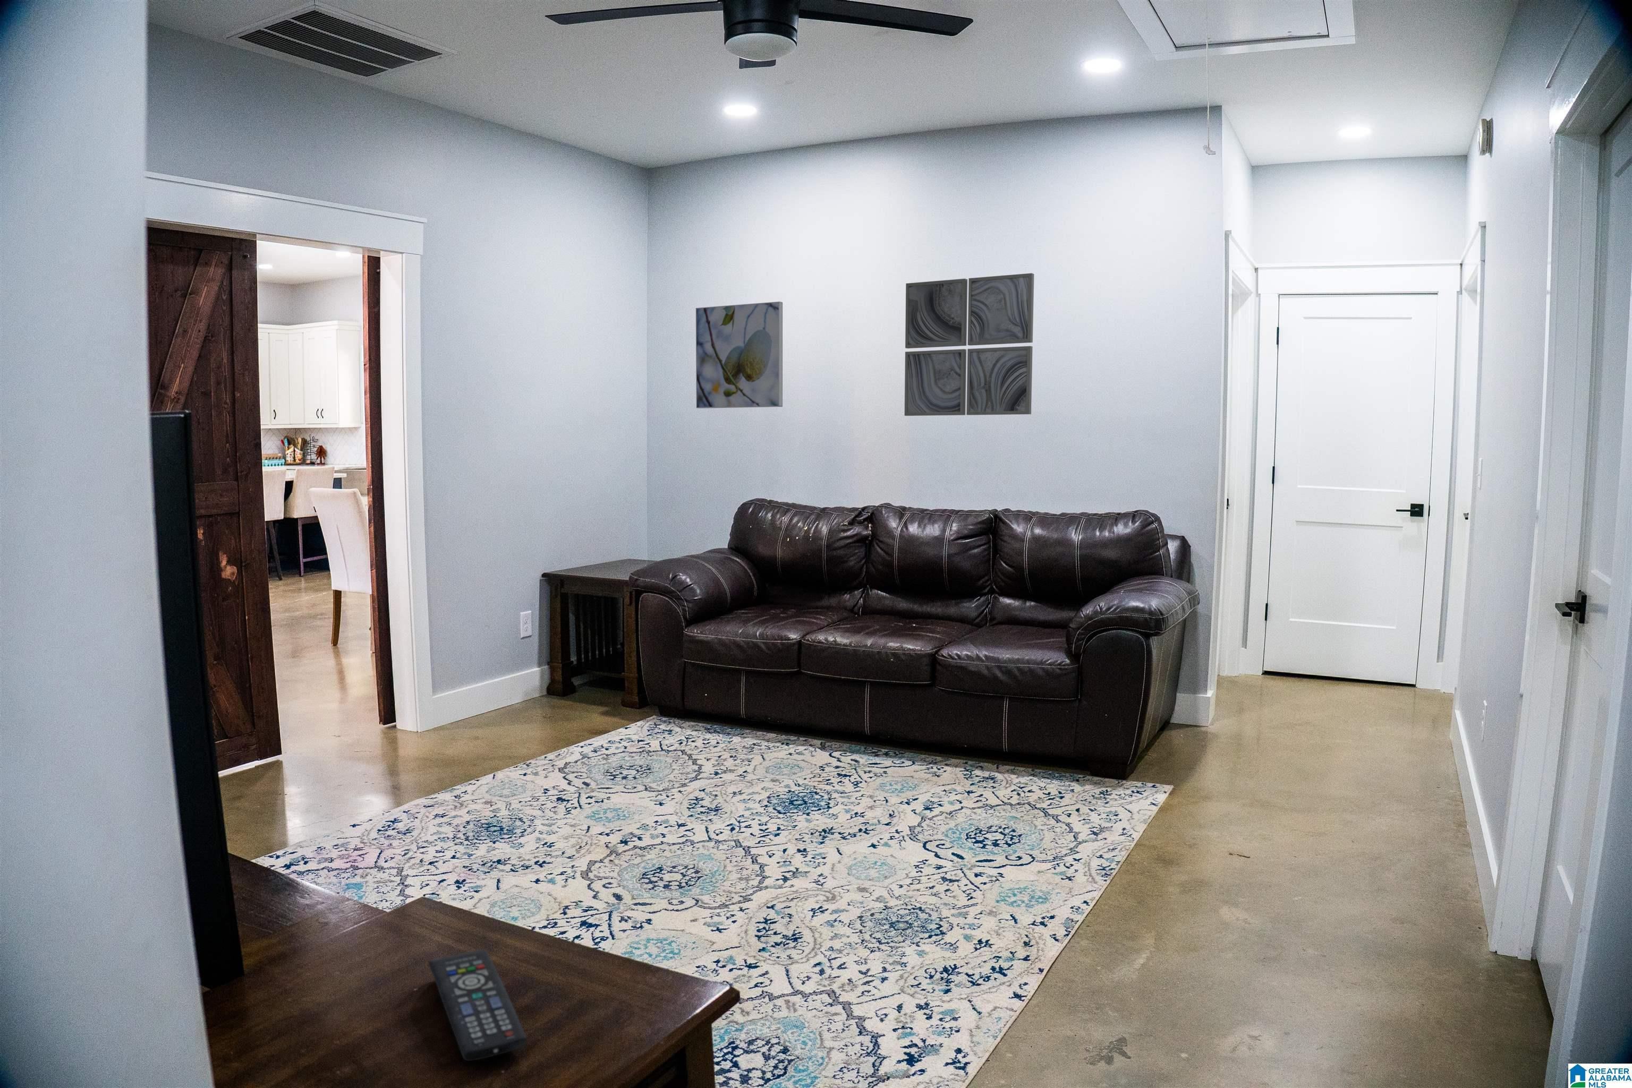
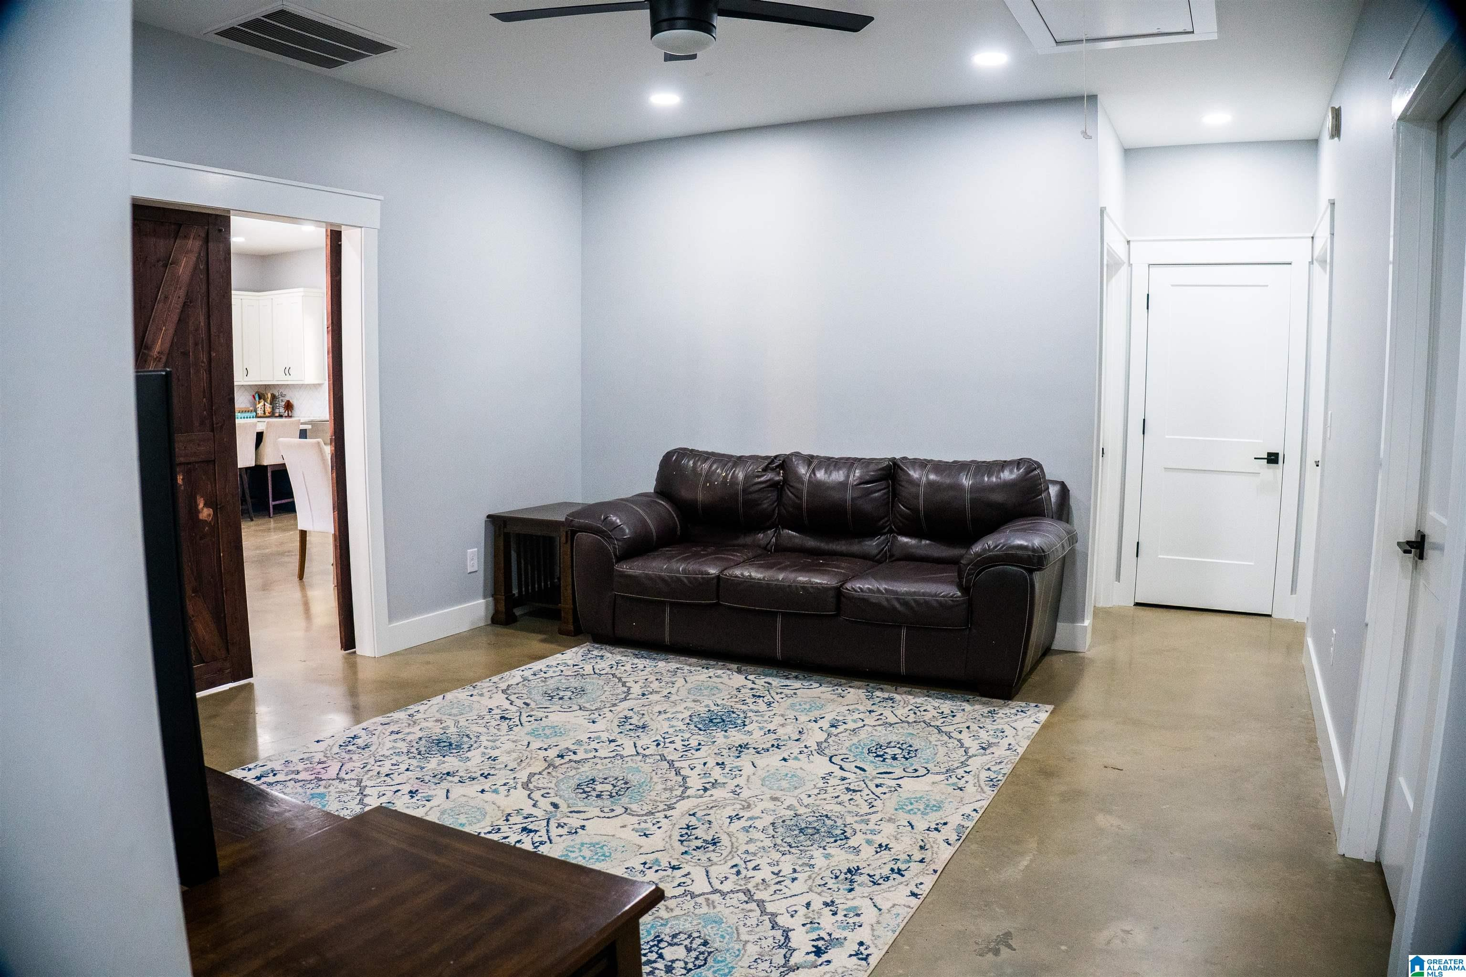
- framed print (738, 356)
- wall art (968, 348)
- remote control (474, 999)
